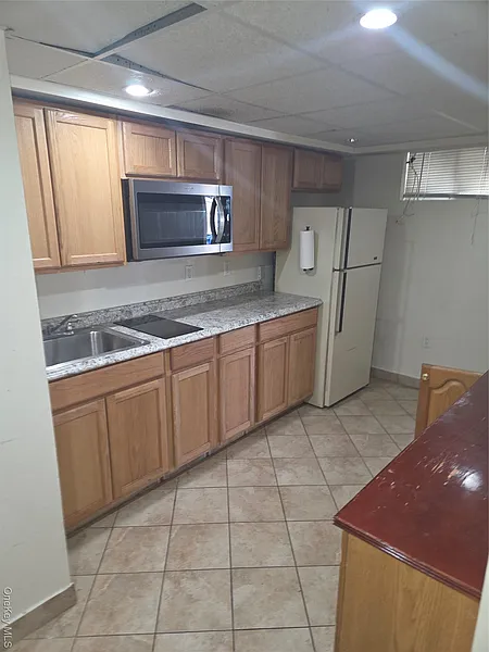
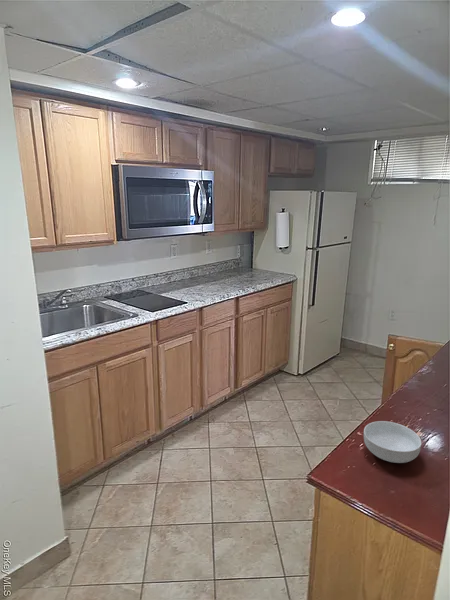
+ cereal bowl (390, 444)
